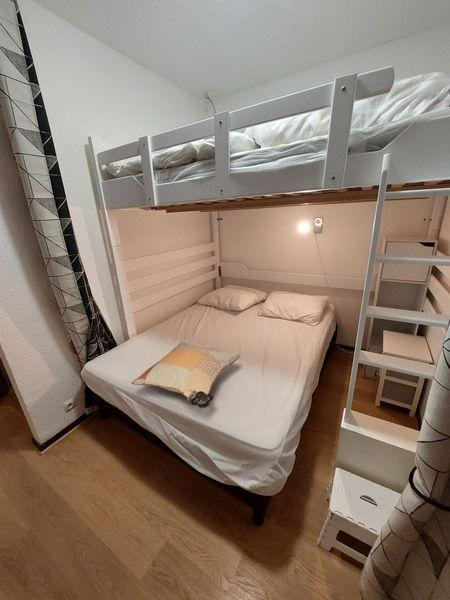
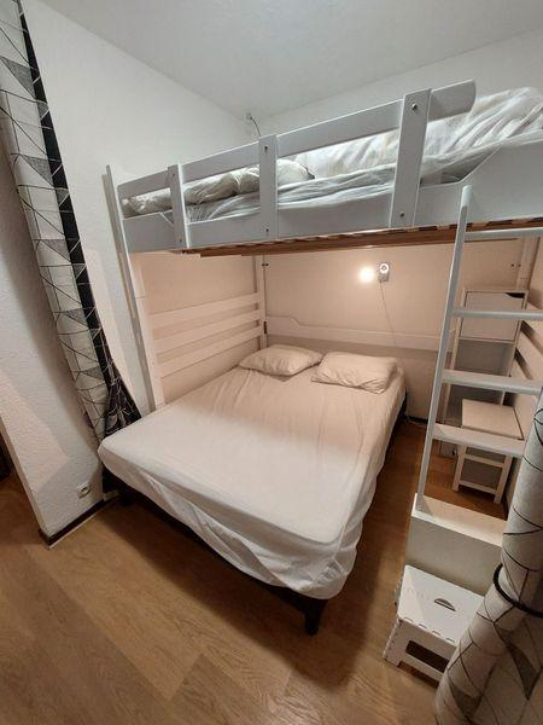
- decorative pillow (191, 368)
